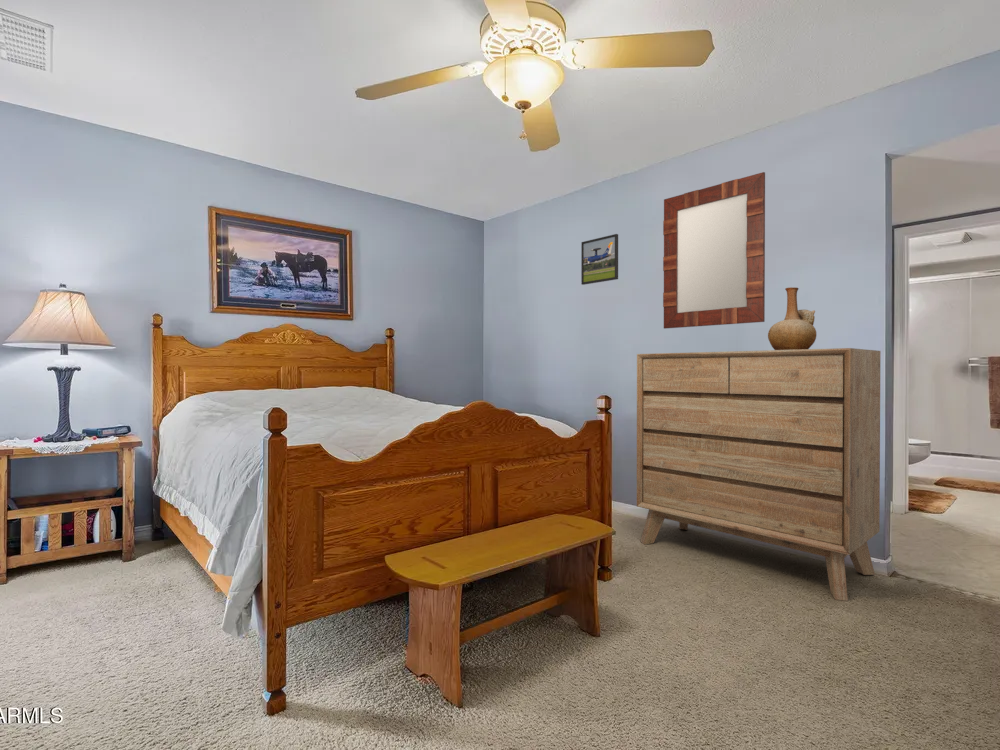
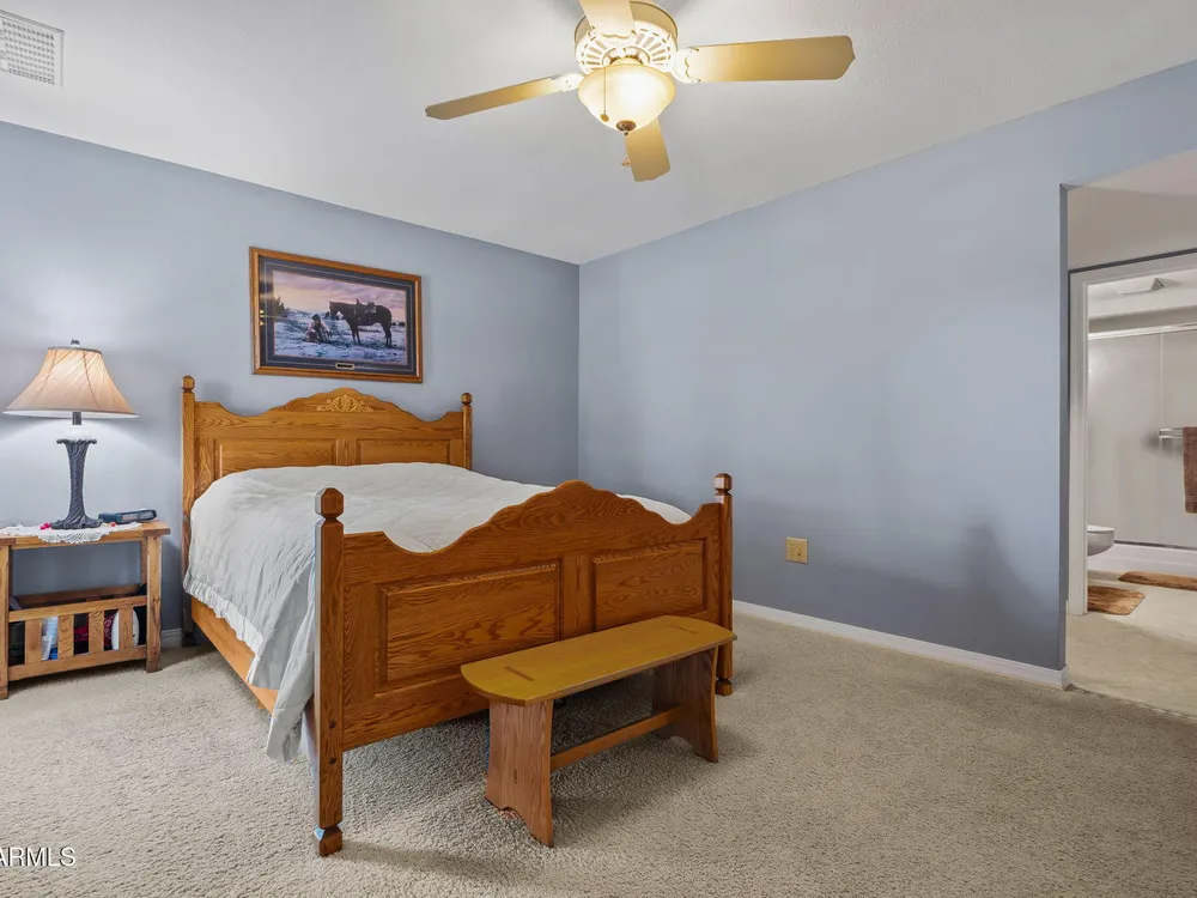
- dresser (747, 454)
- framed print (599, 260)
- home mirror (710, 256)
- vase (794, 319)
